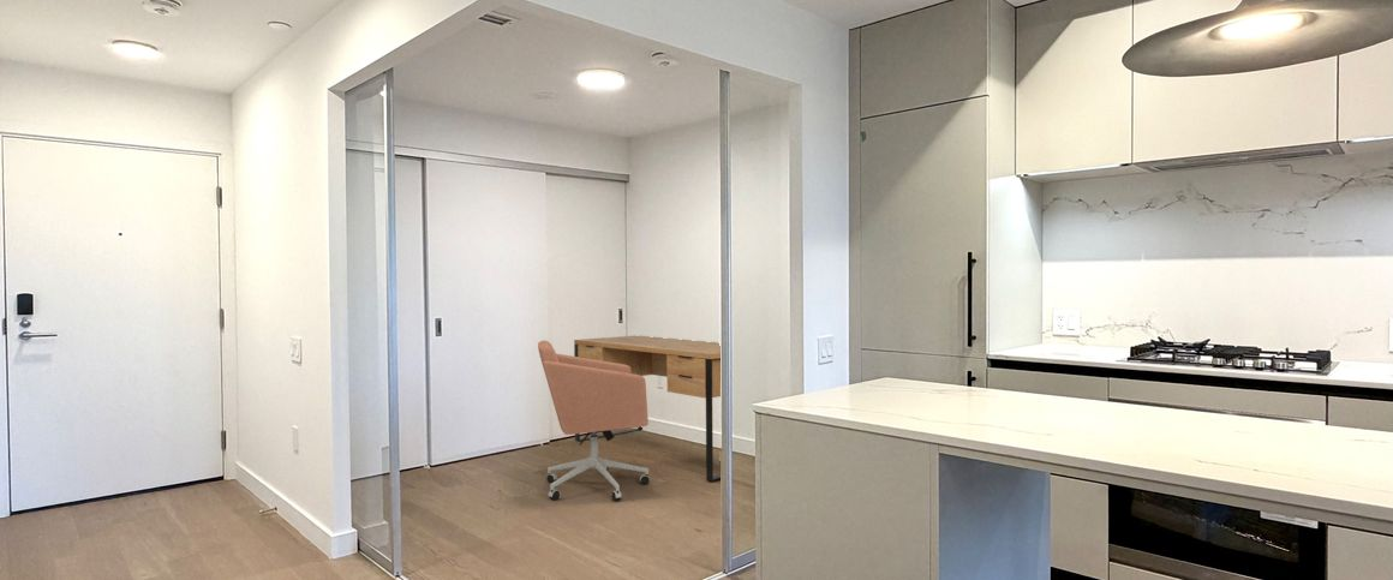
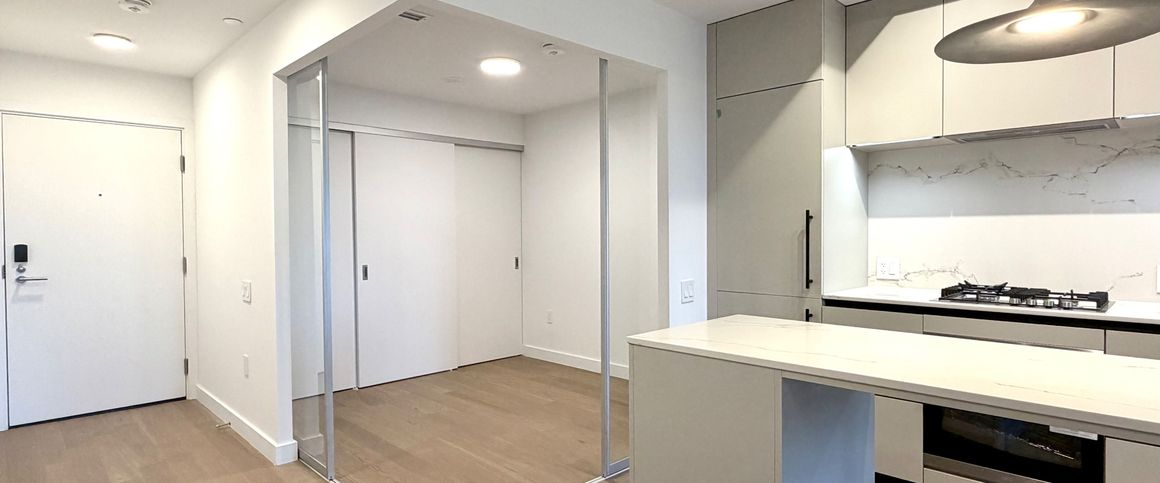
- desk (670, 391)
- office chair (591, 414)
